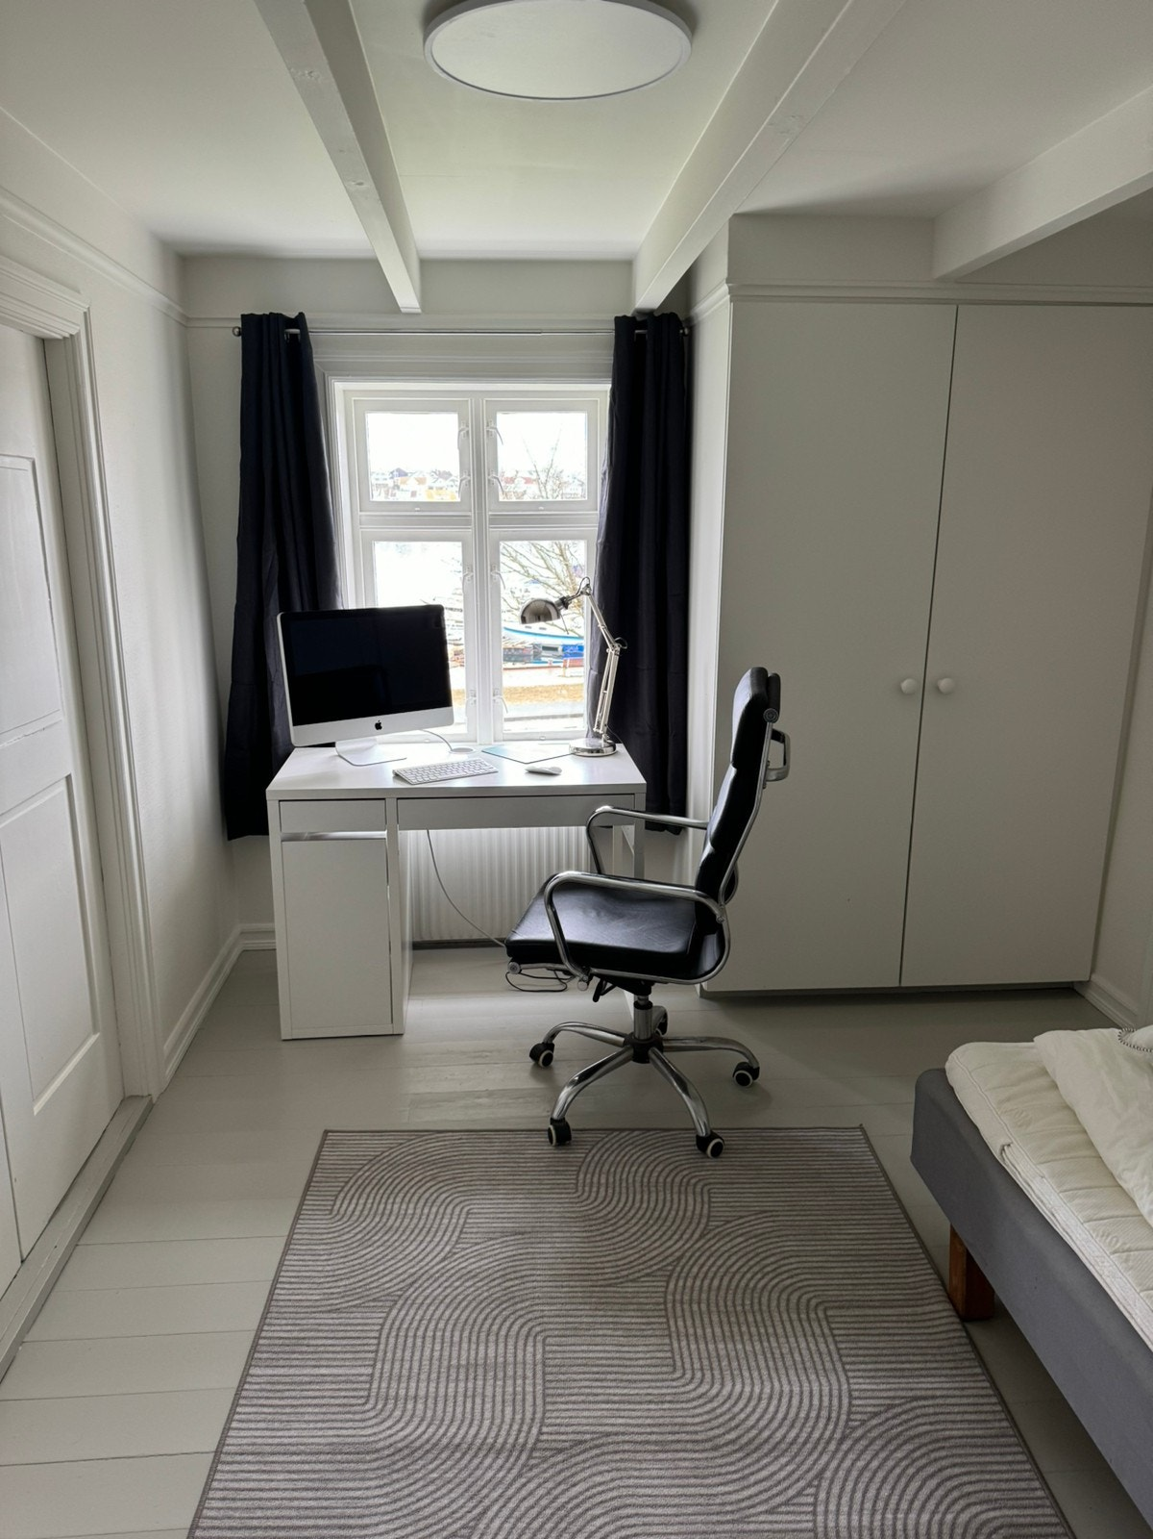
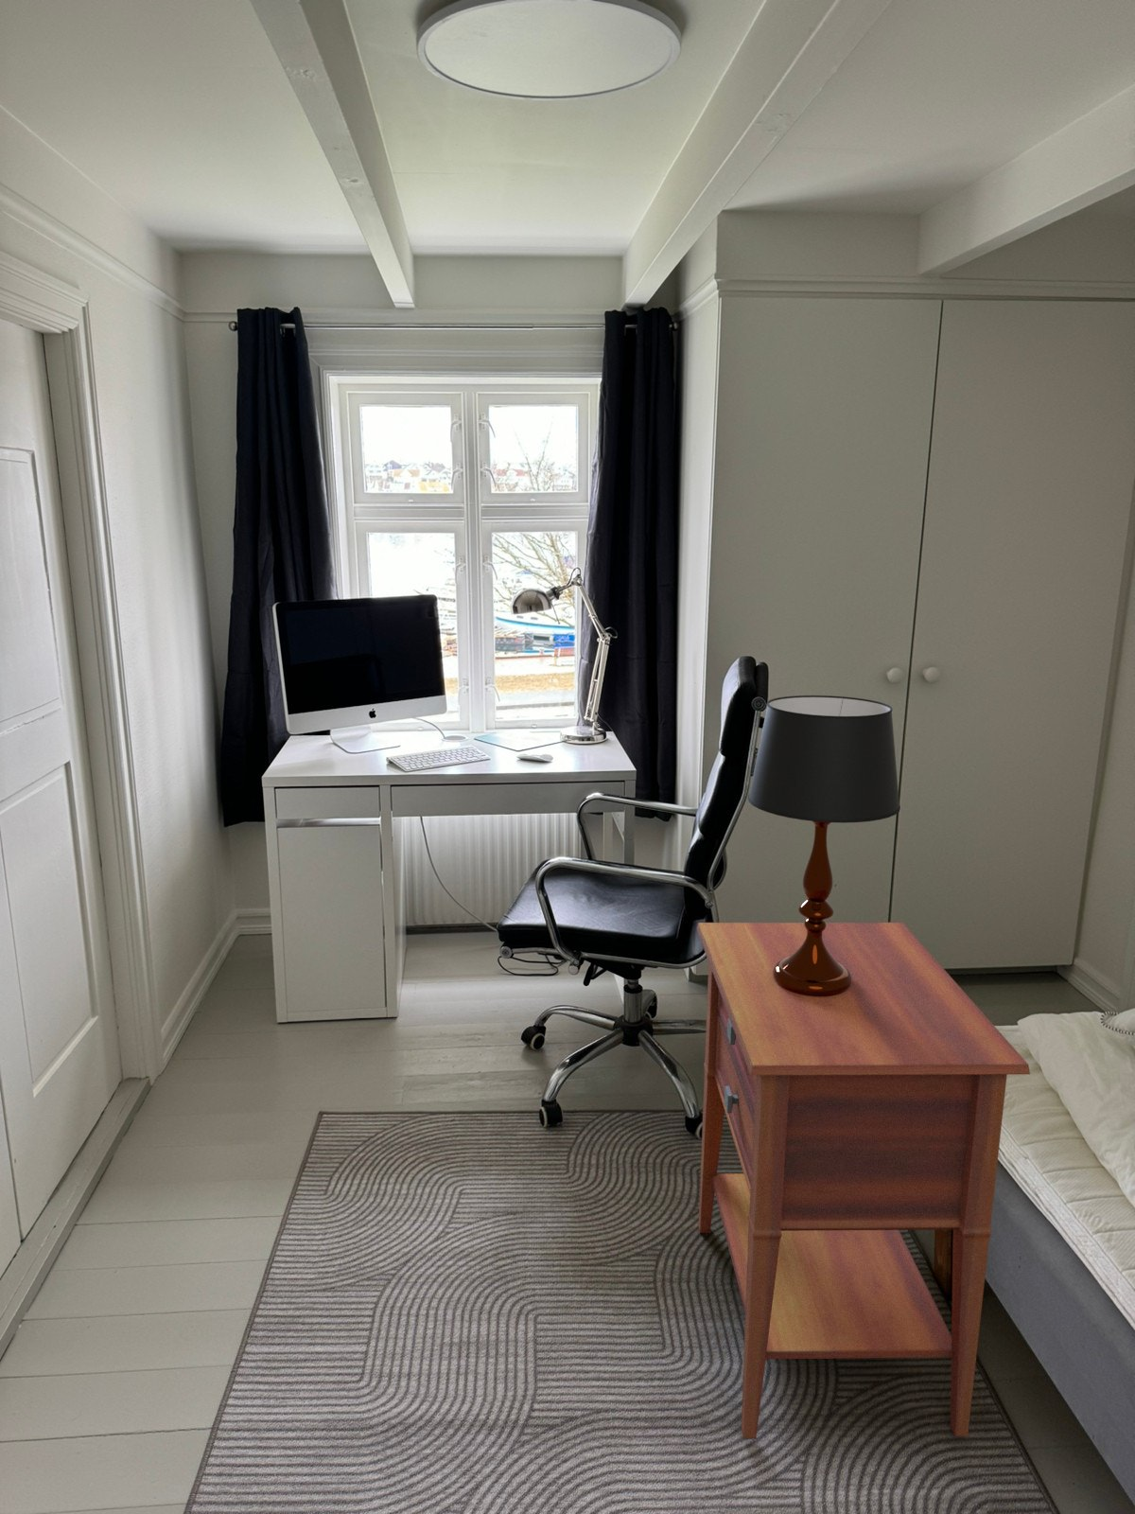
+ table lamp (820, 846)
+ nightstand (826, 1158)
